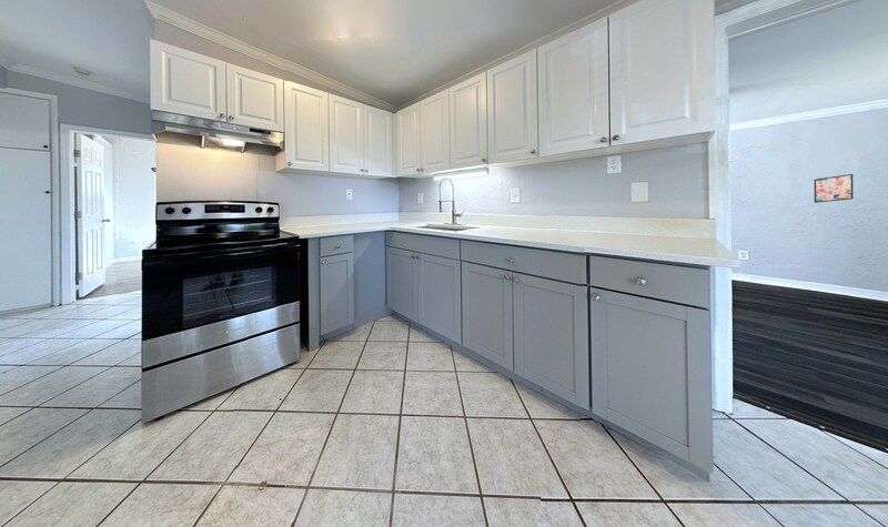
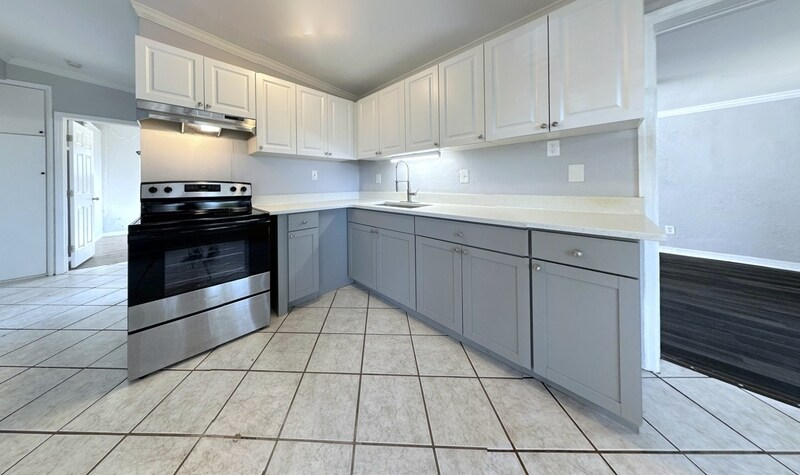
- wall art (833, 189)
